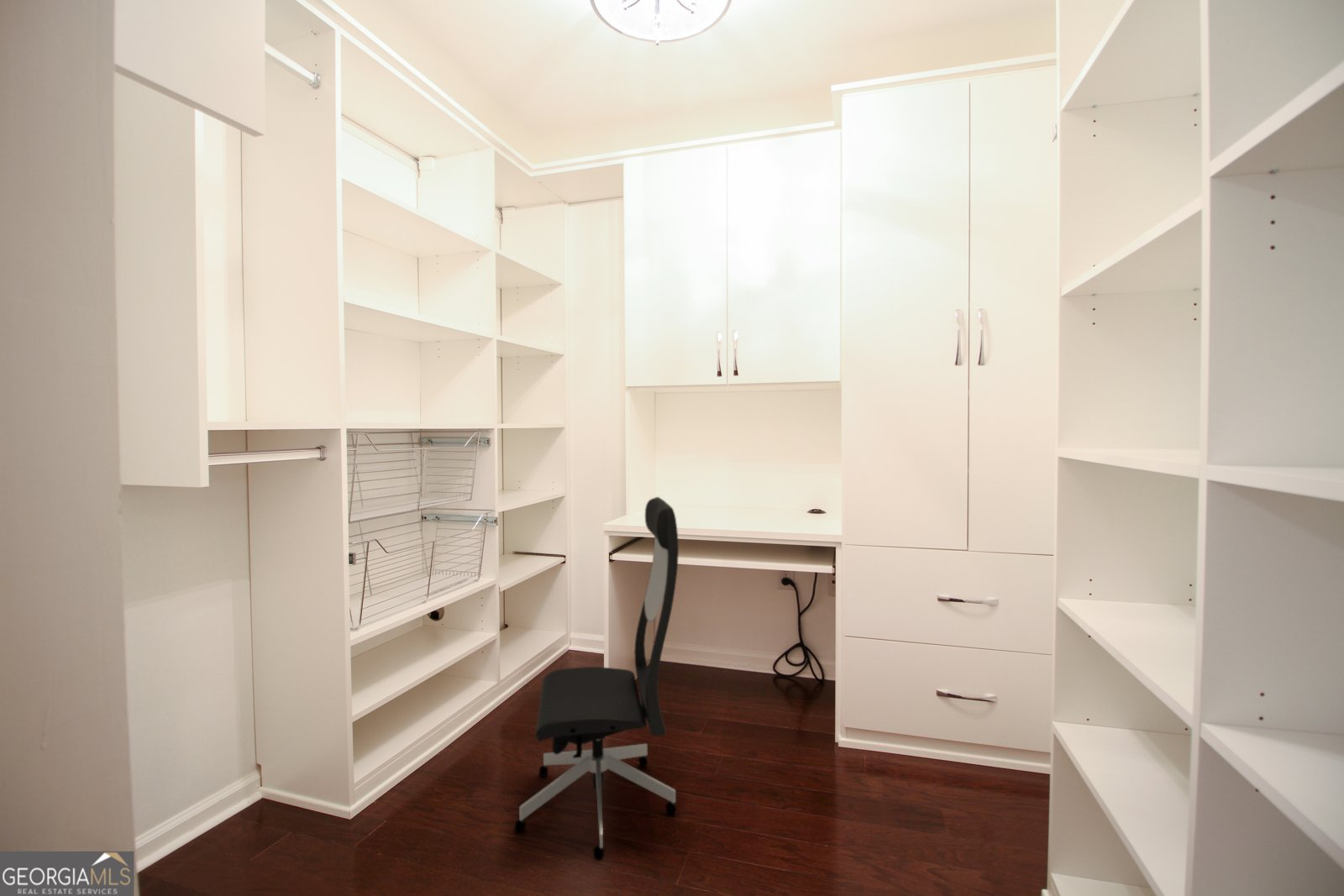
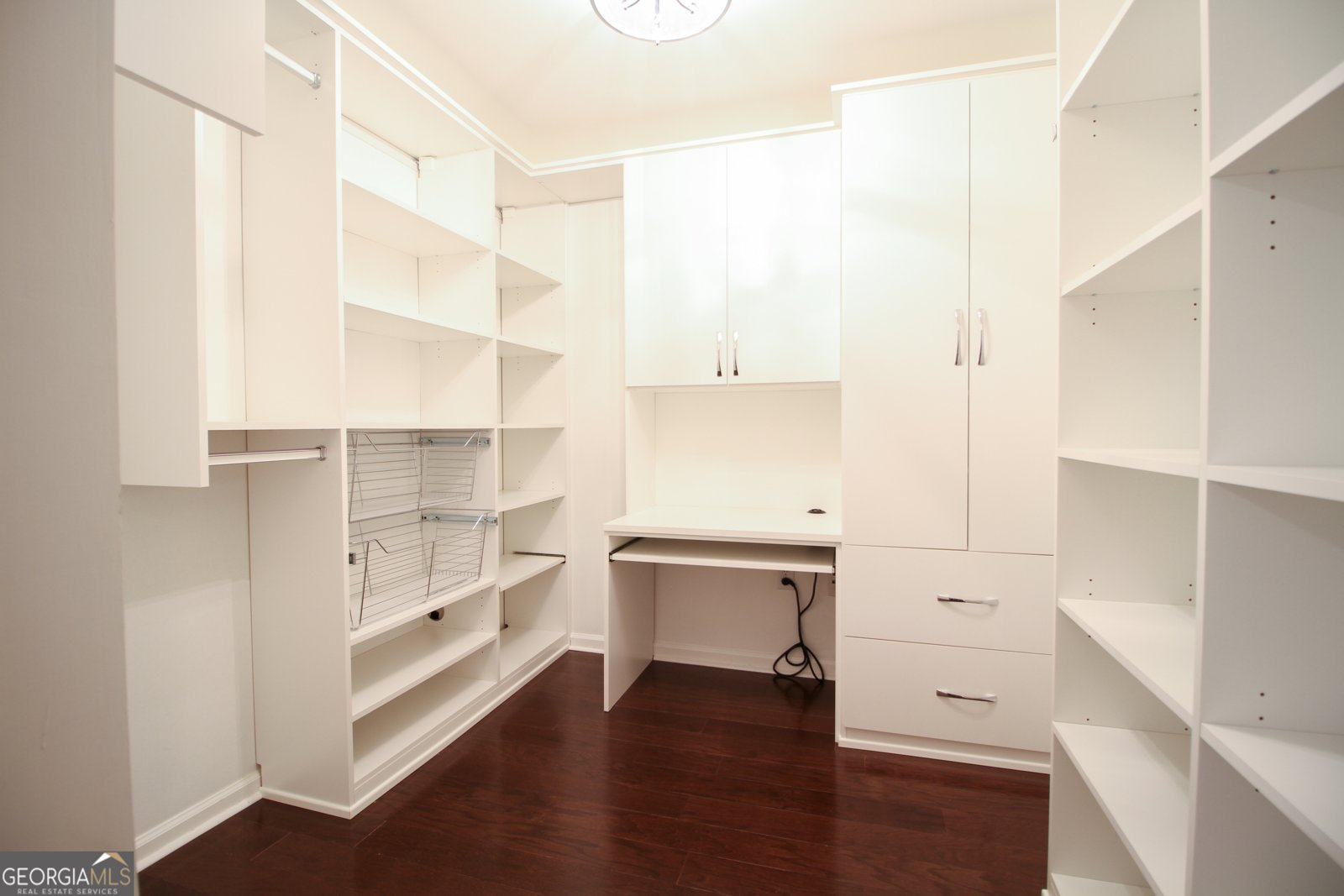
- office chair (596, 667)
